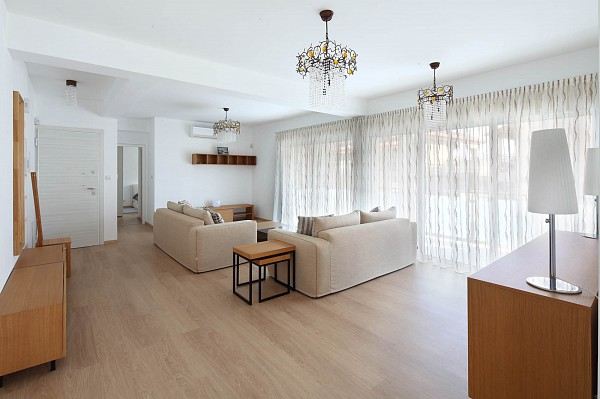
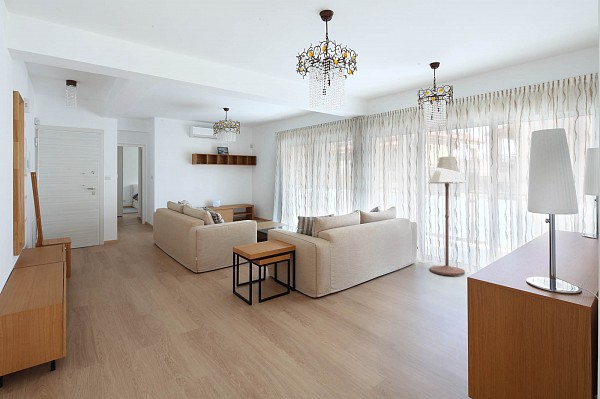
+ floor lamp (447, 214)
